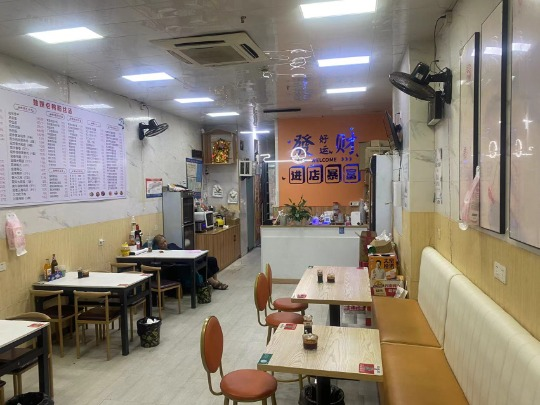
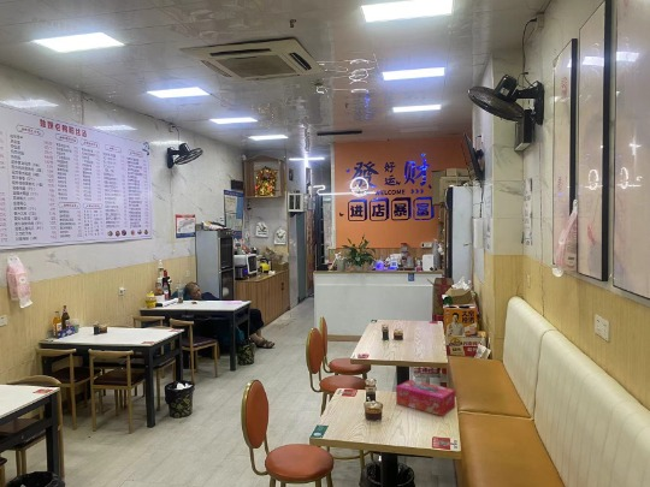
+ tissue box (425, 397)
